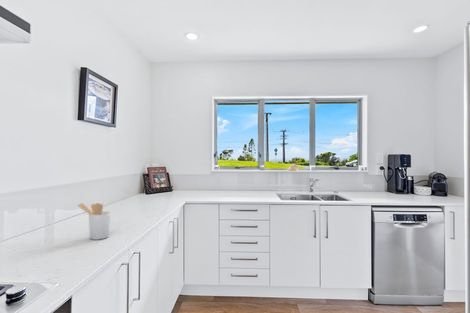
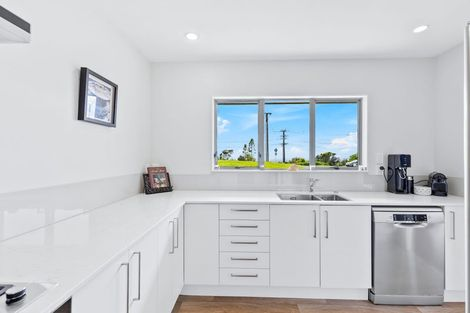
- utensil holder (93, 219)
